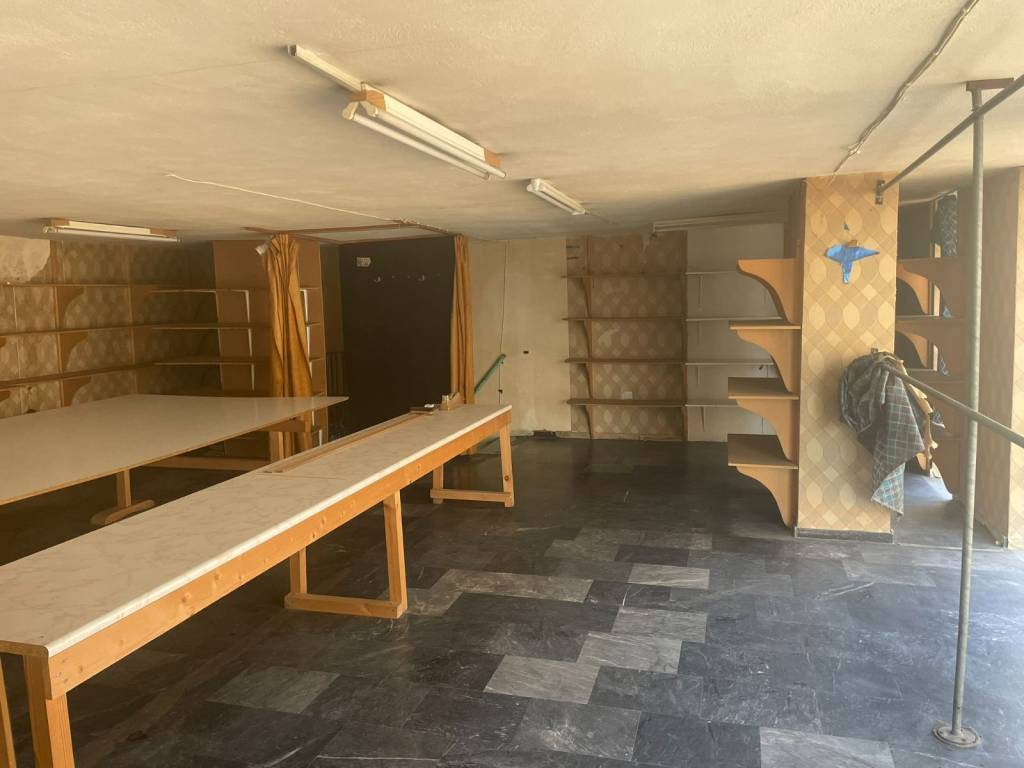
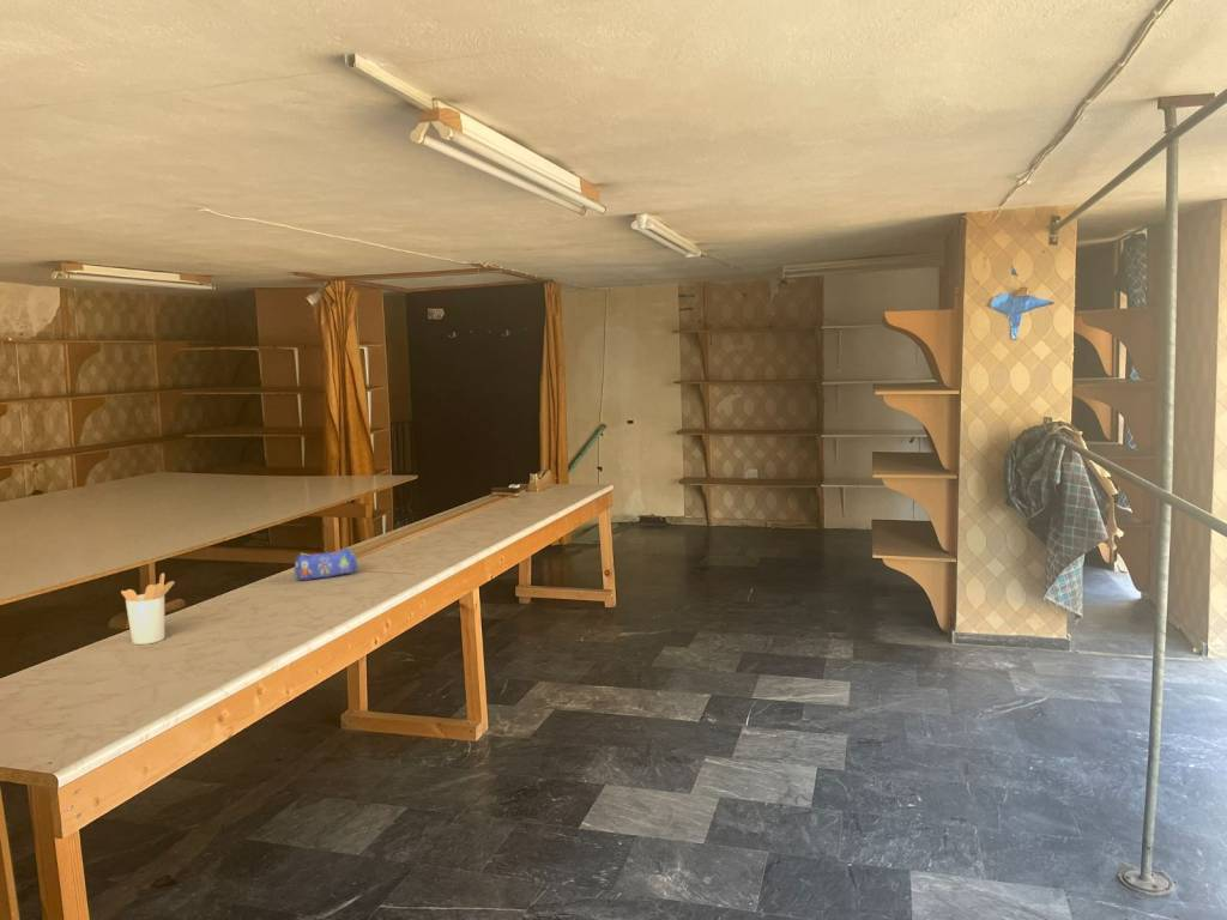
+ utensil holder (151, 609)
+ pencil case (325, 563)
